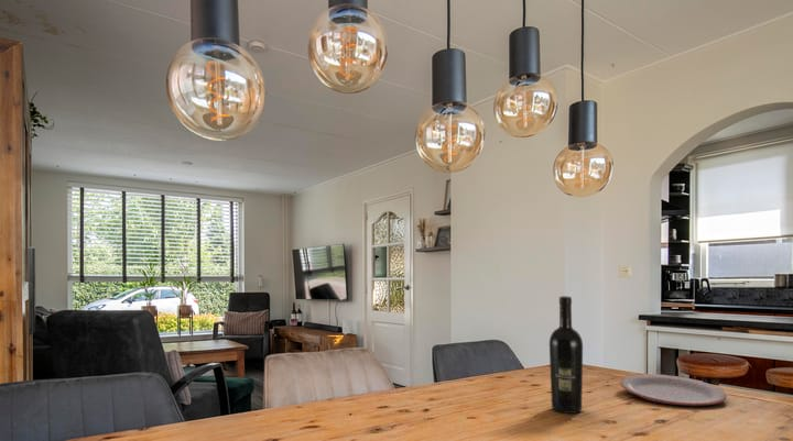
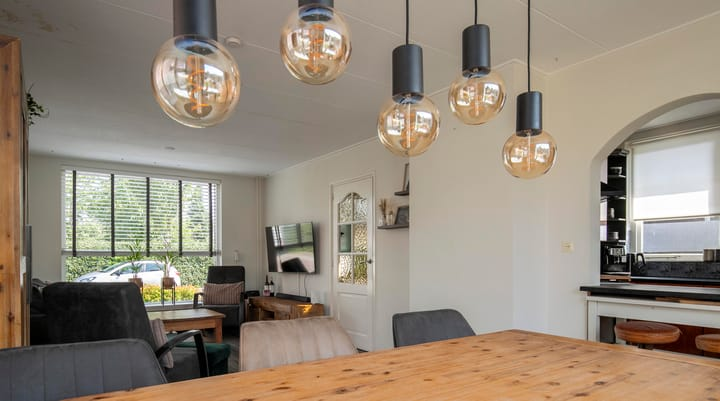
- wine bottle (565, 352)
- plate (671, 390)
